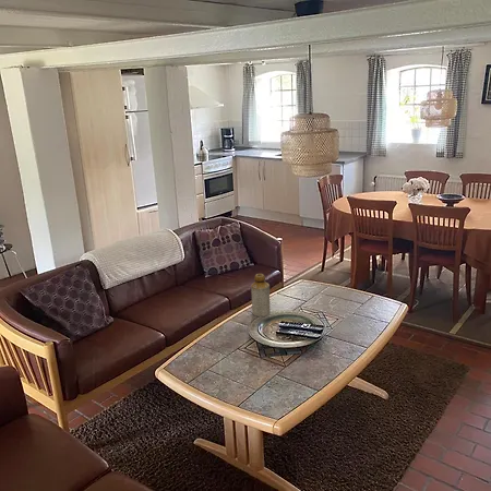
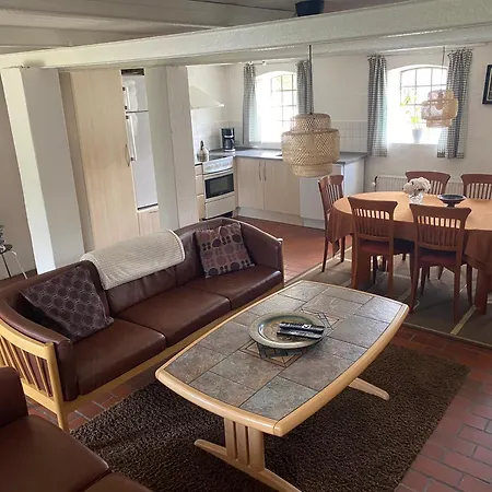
- bottle (260, 294)
